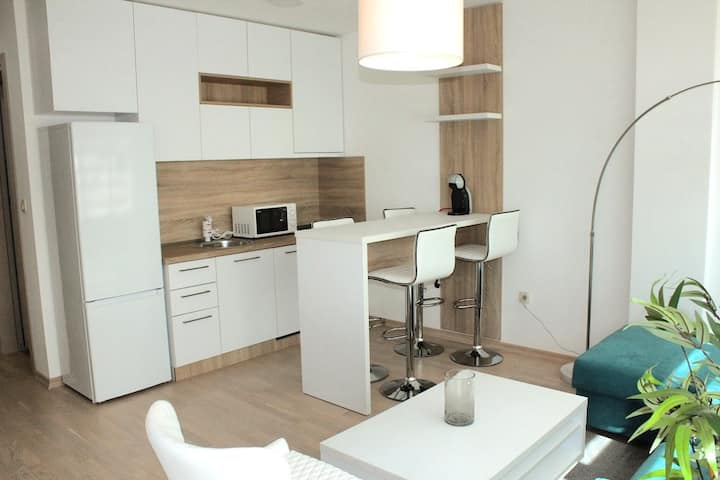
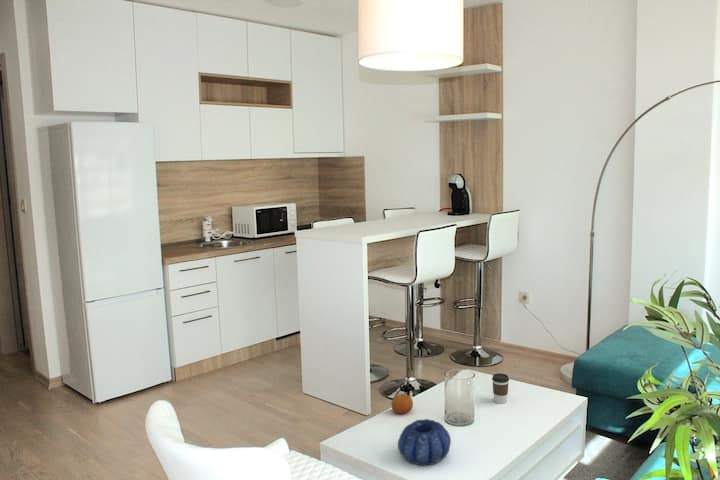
+ coffee cup (500, 388)
+ decorative bowl (424, 441)
+ fruit (402, 403)
